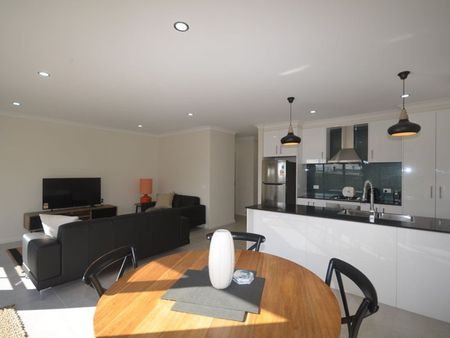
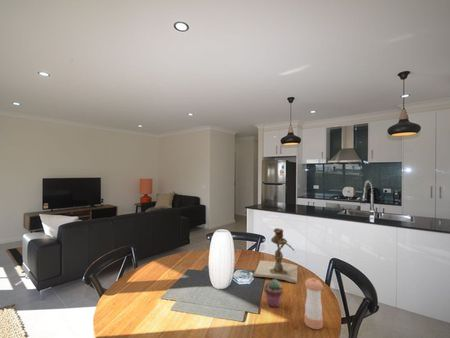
+ hookah (277, 249)
+ pepper shaker (313, 300)
+ potted succulent (273, 291)
